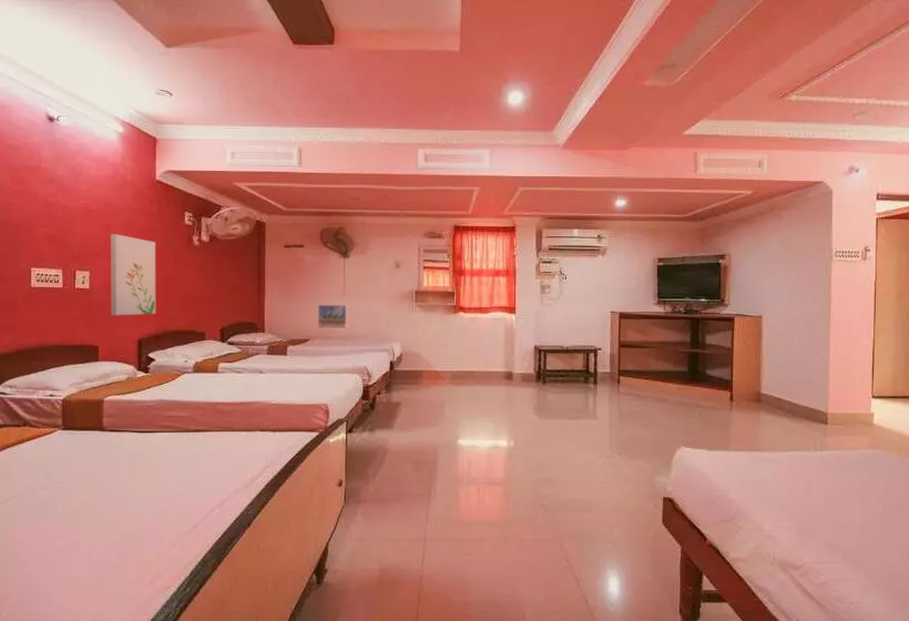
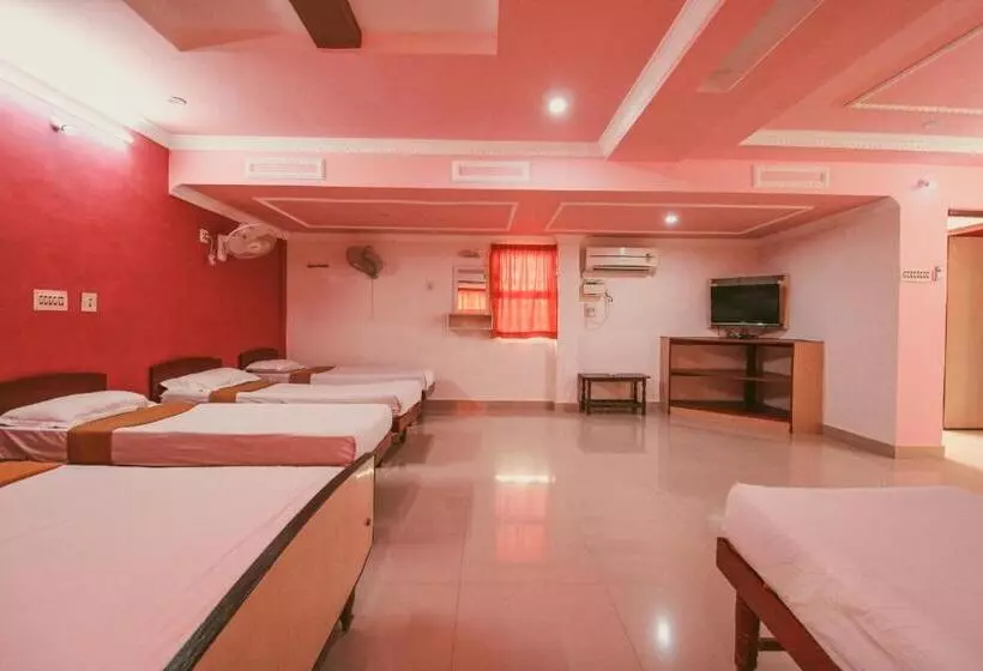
- wall art (134, 276)
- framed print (331, 316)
